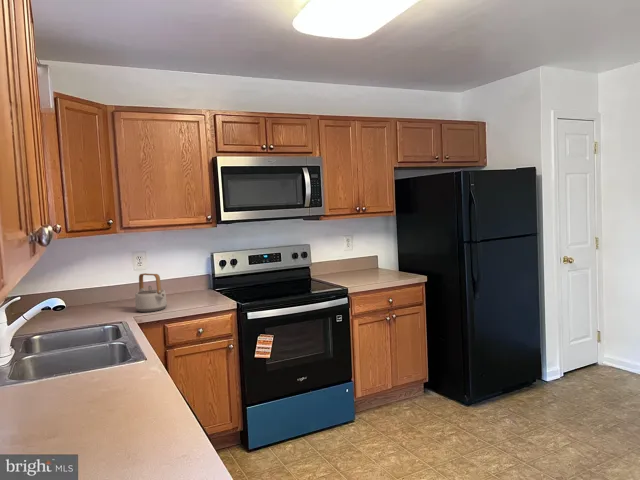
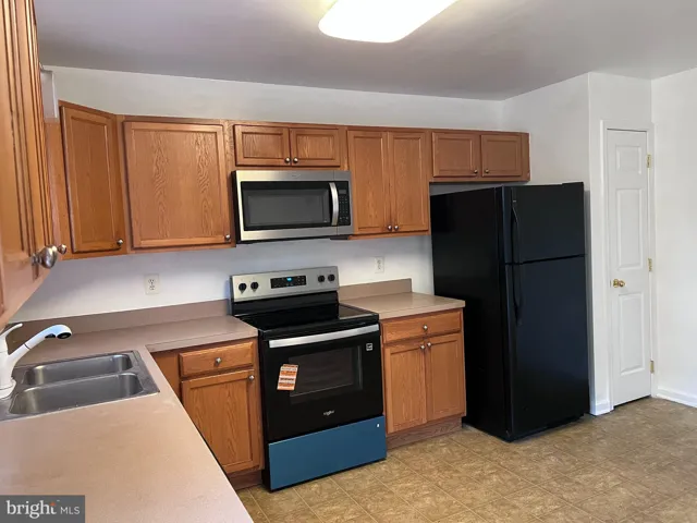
- teapot (152, 291)
